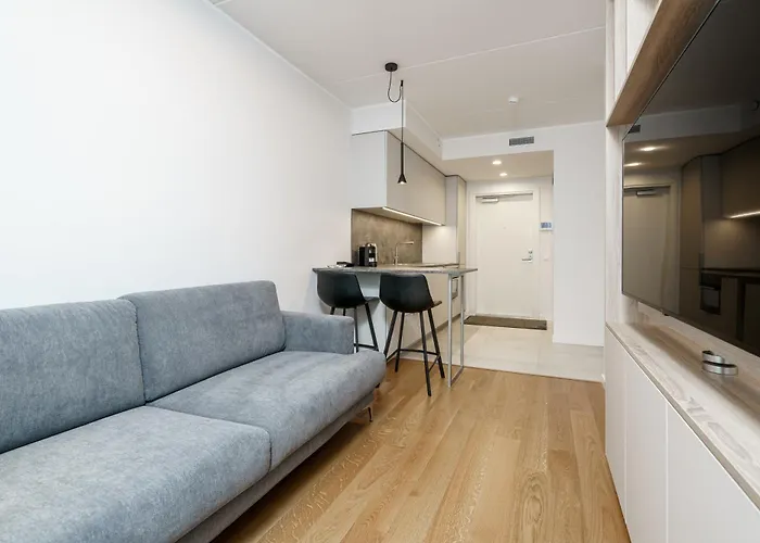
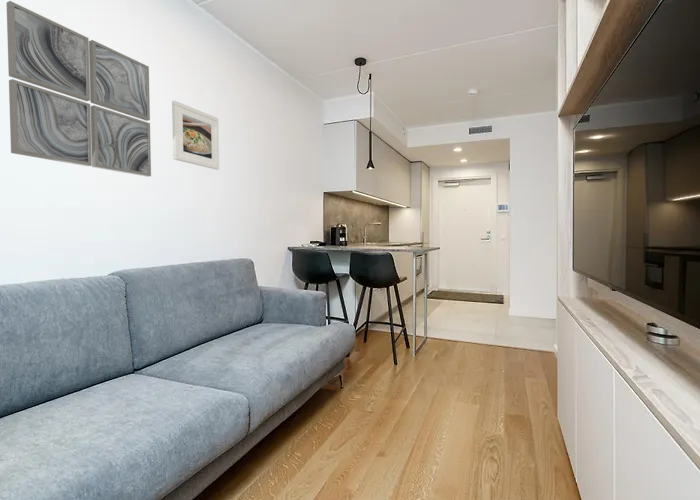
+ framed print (197, 137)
+ wall art (90, 102)
